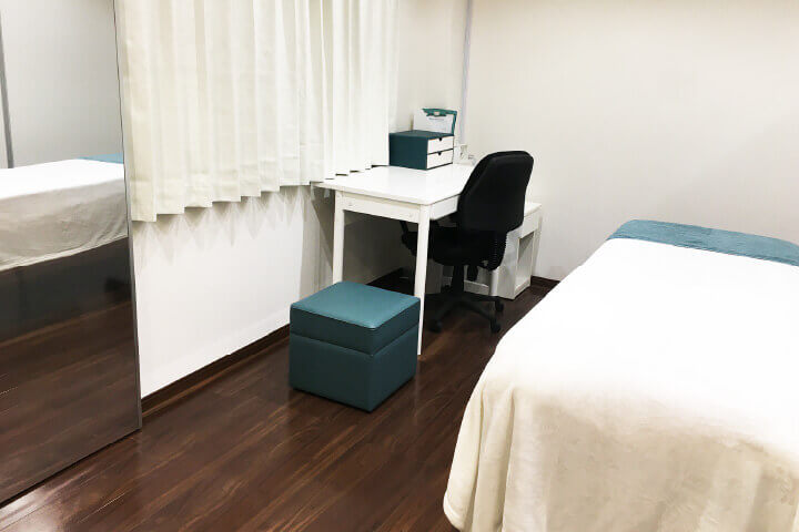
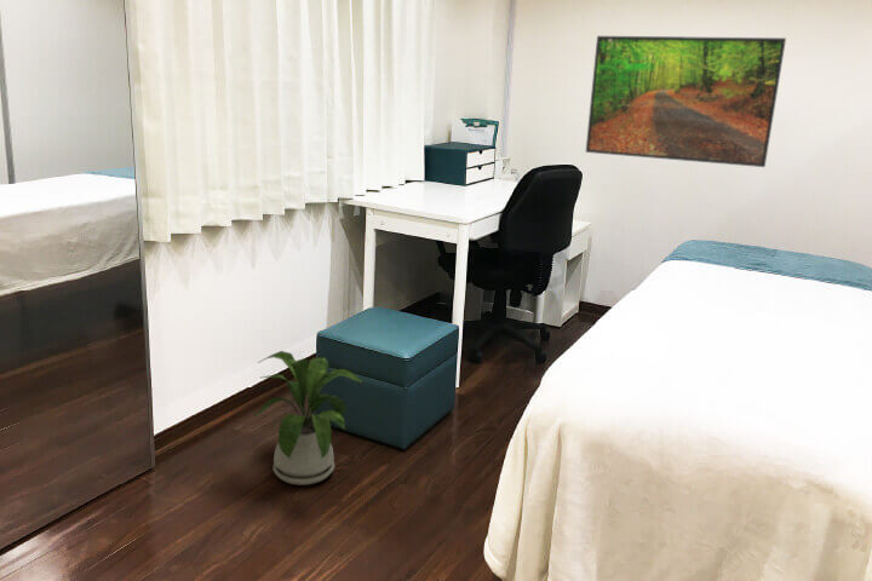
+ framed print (678, 99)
+ house plant (315, 405)
